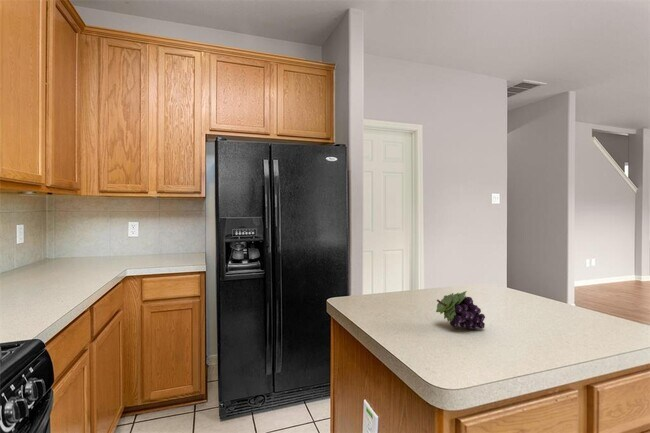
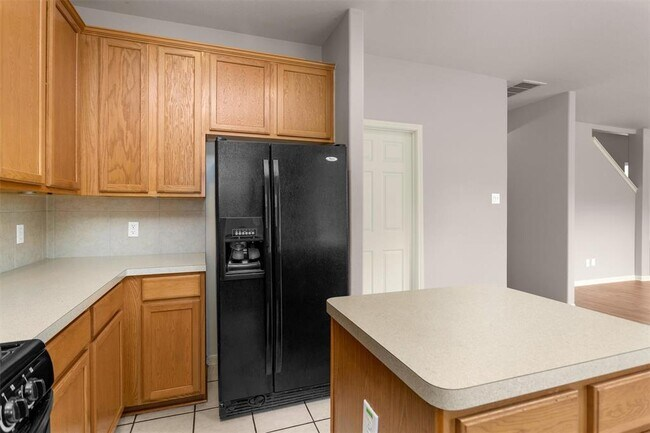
- fruit (459, 308)
